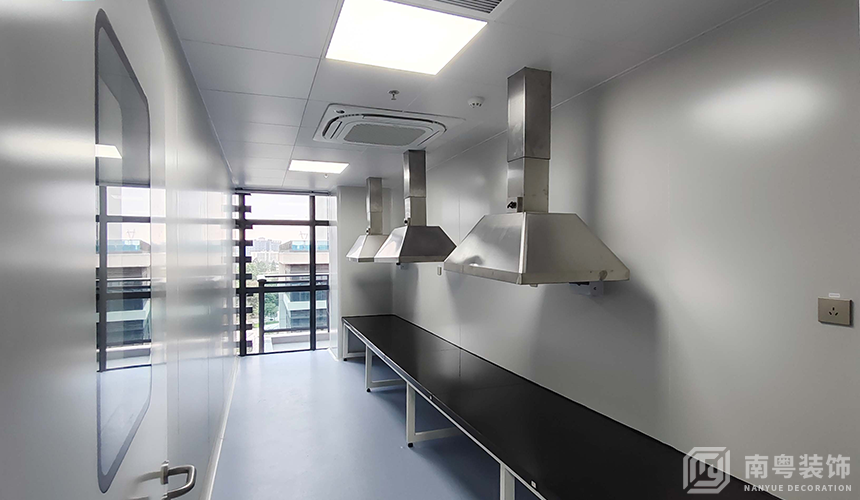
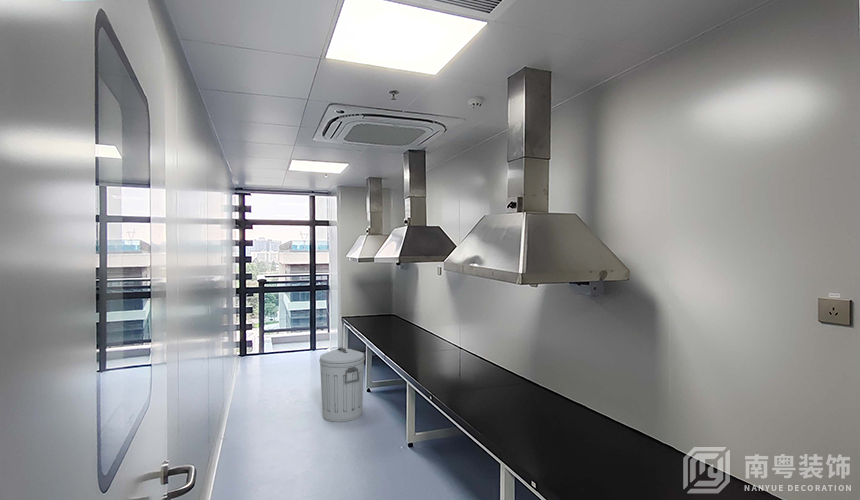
+ trash can (342, 381)
